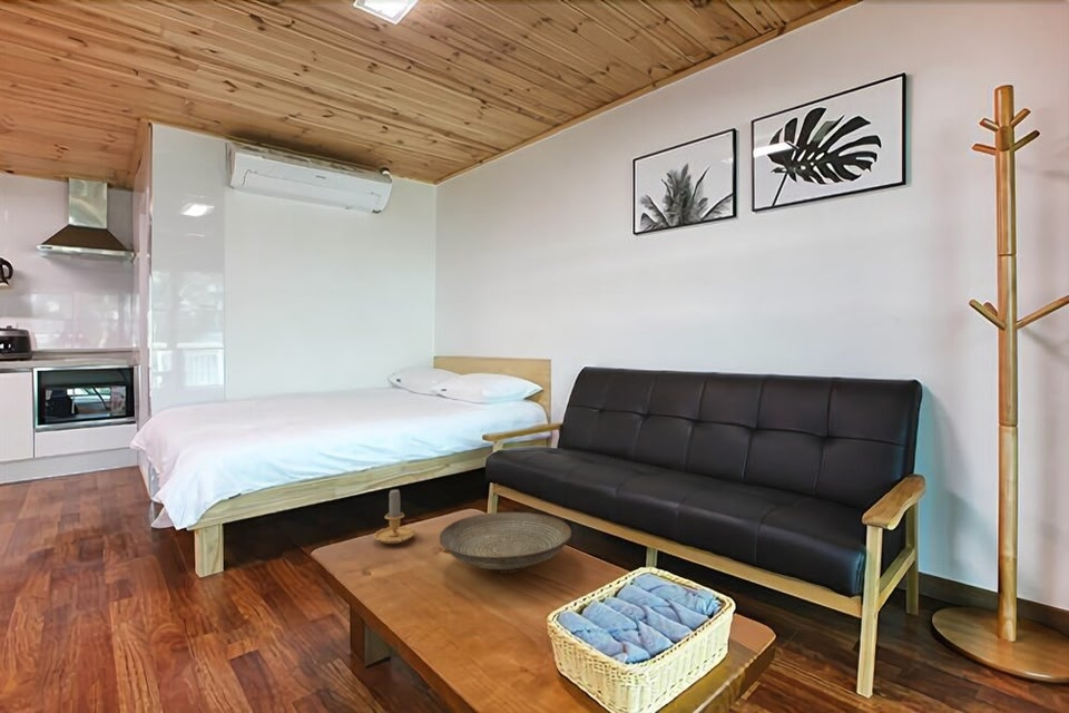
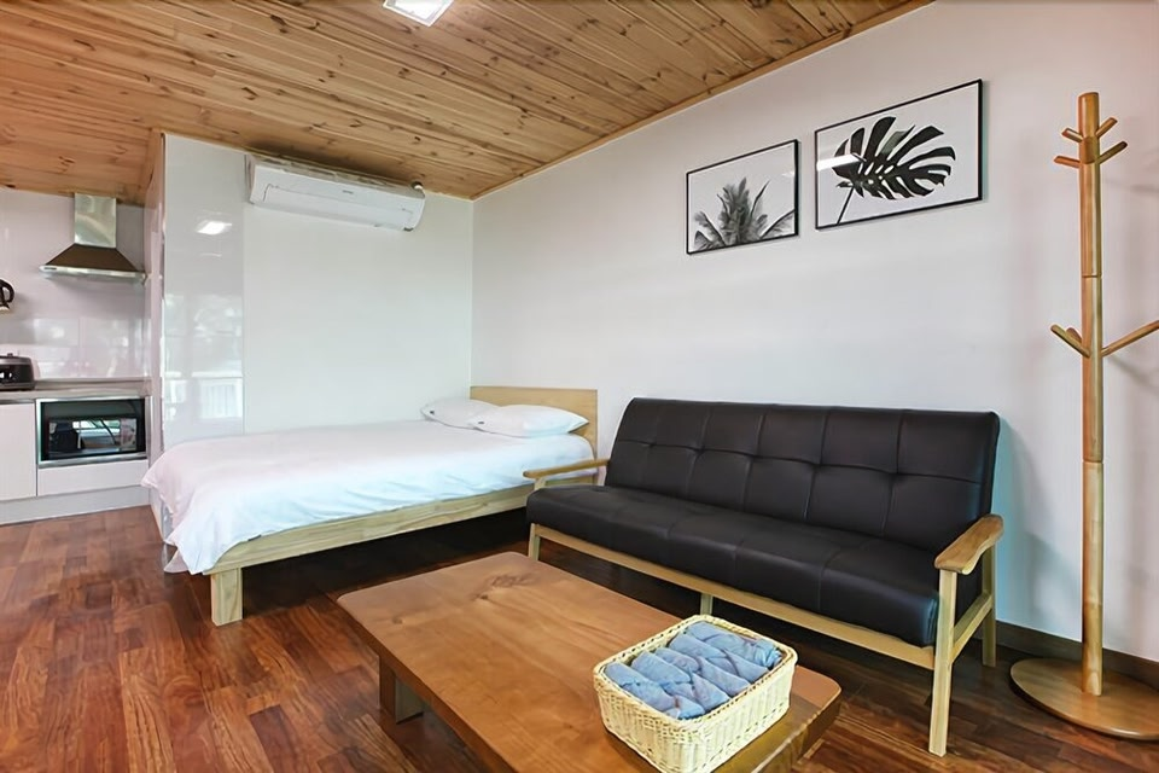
- candle (395, 515)
- decorative bowl (506, 547)
